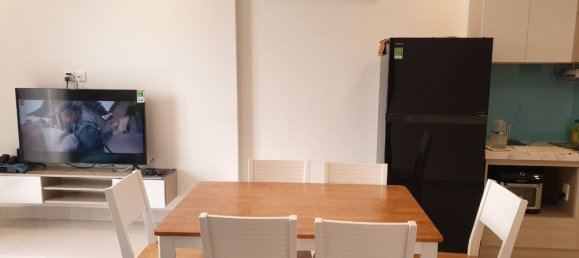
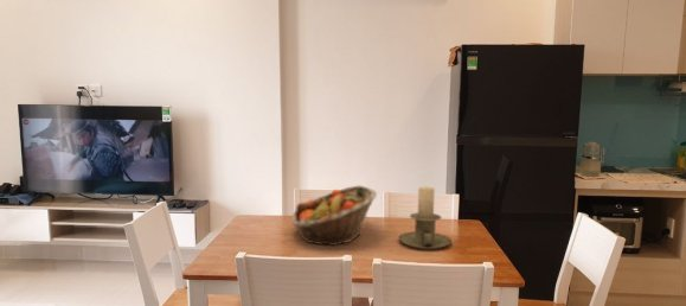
+ fruit basket (333, 212)
+ candle holder (425, 215)
